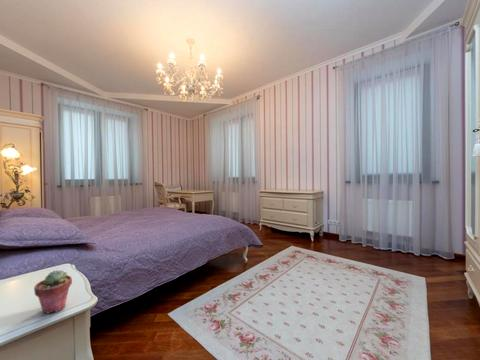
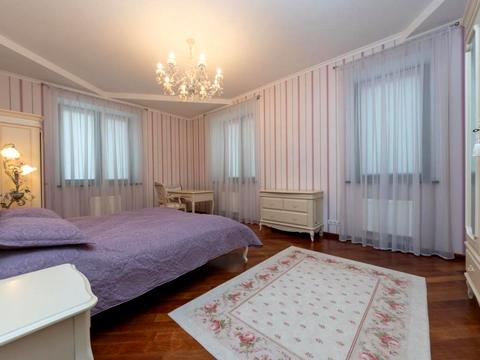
- potted succulent (54, 289)
